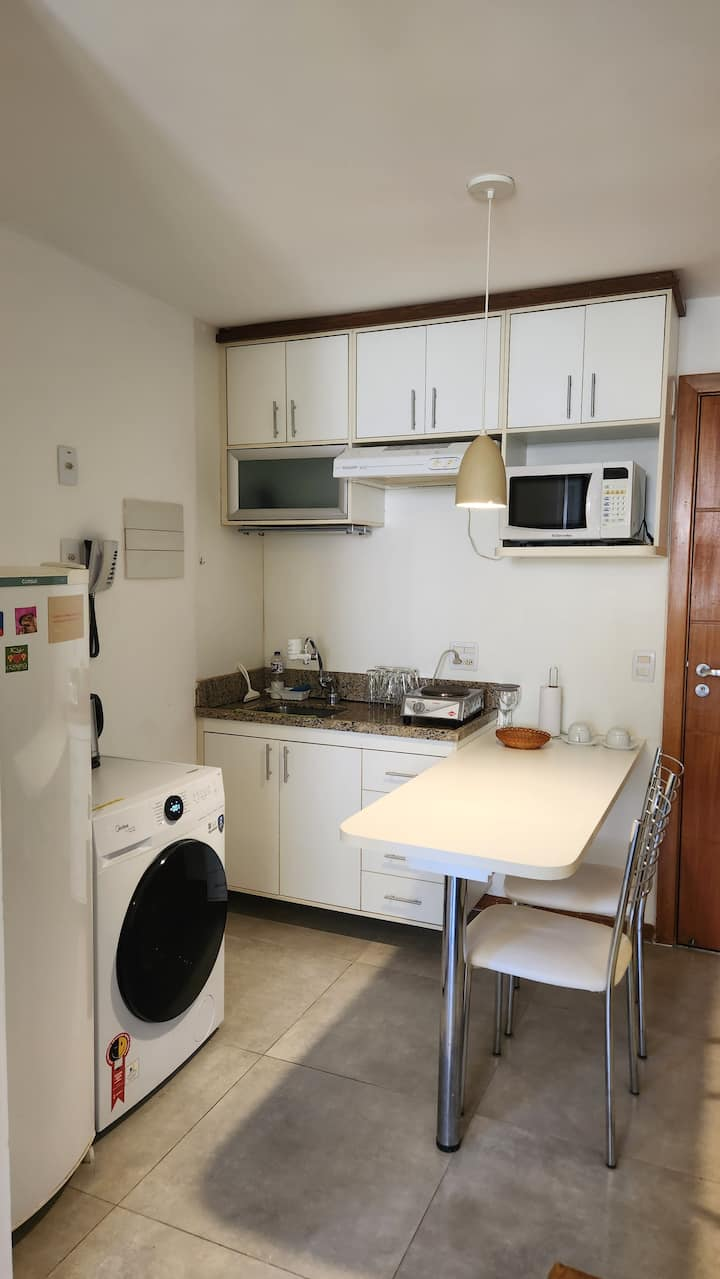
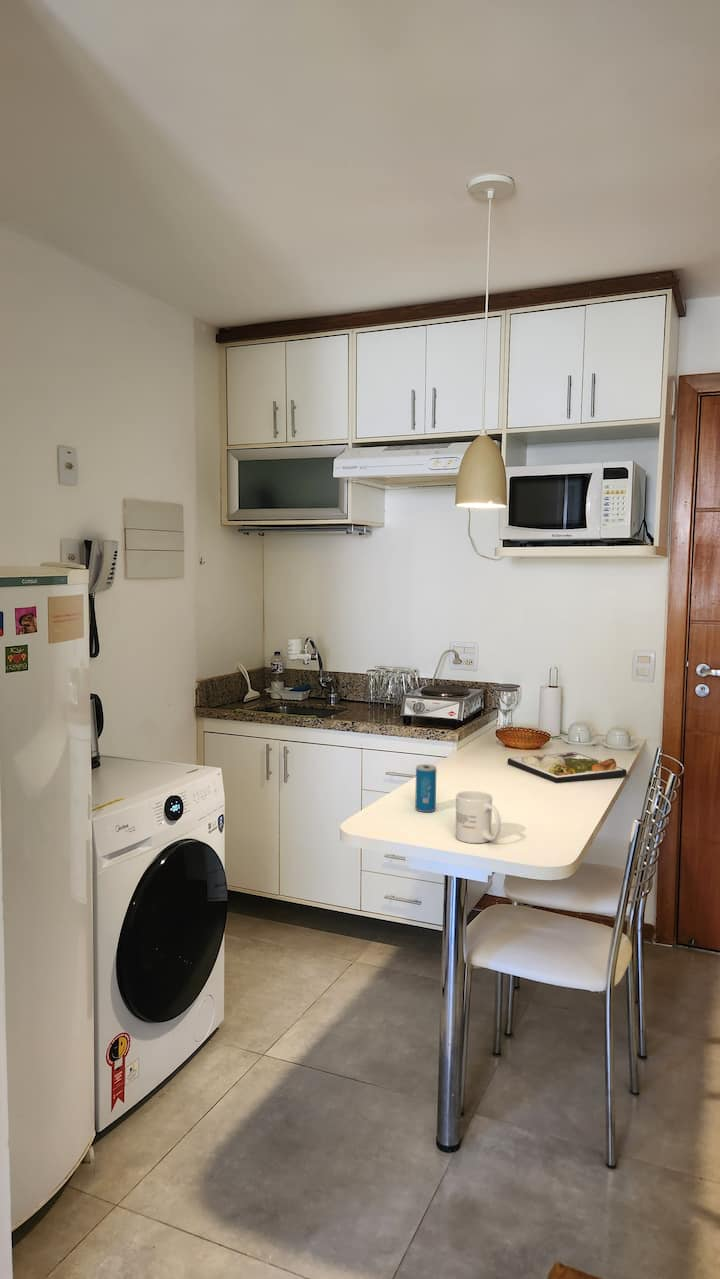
+ mug (480, 817)
+ dinner plate (565, 762)
+ beverage can (425, 788)
